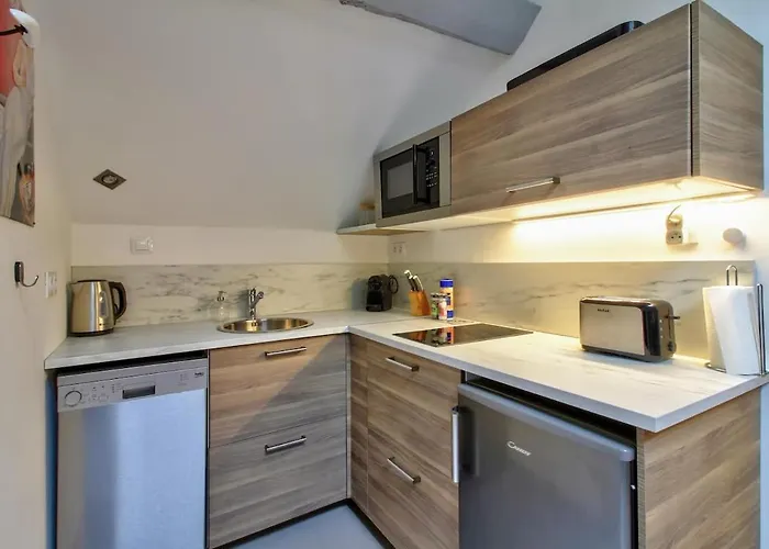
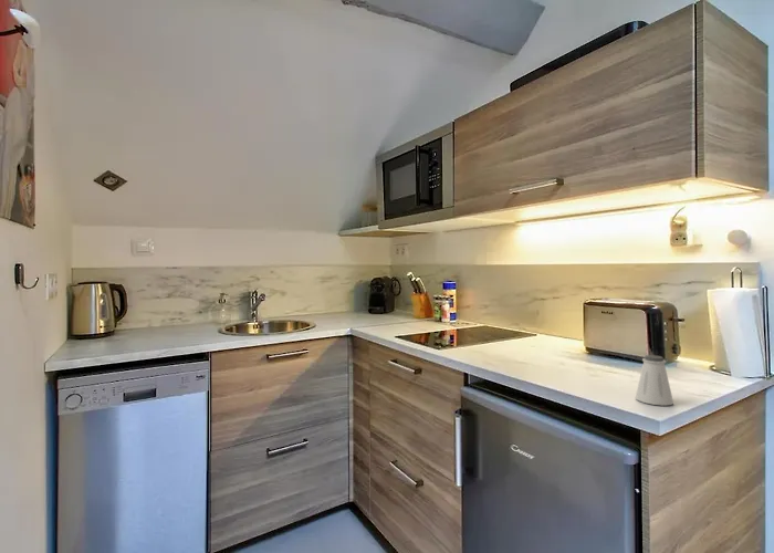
+ saltshaker (653, 378)
